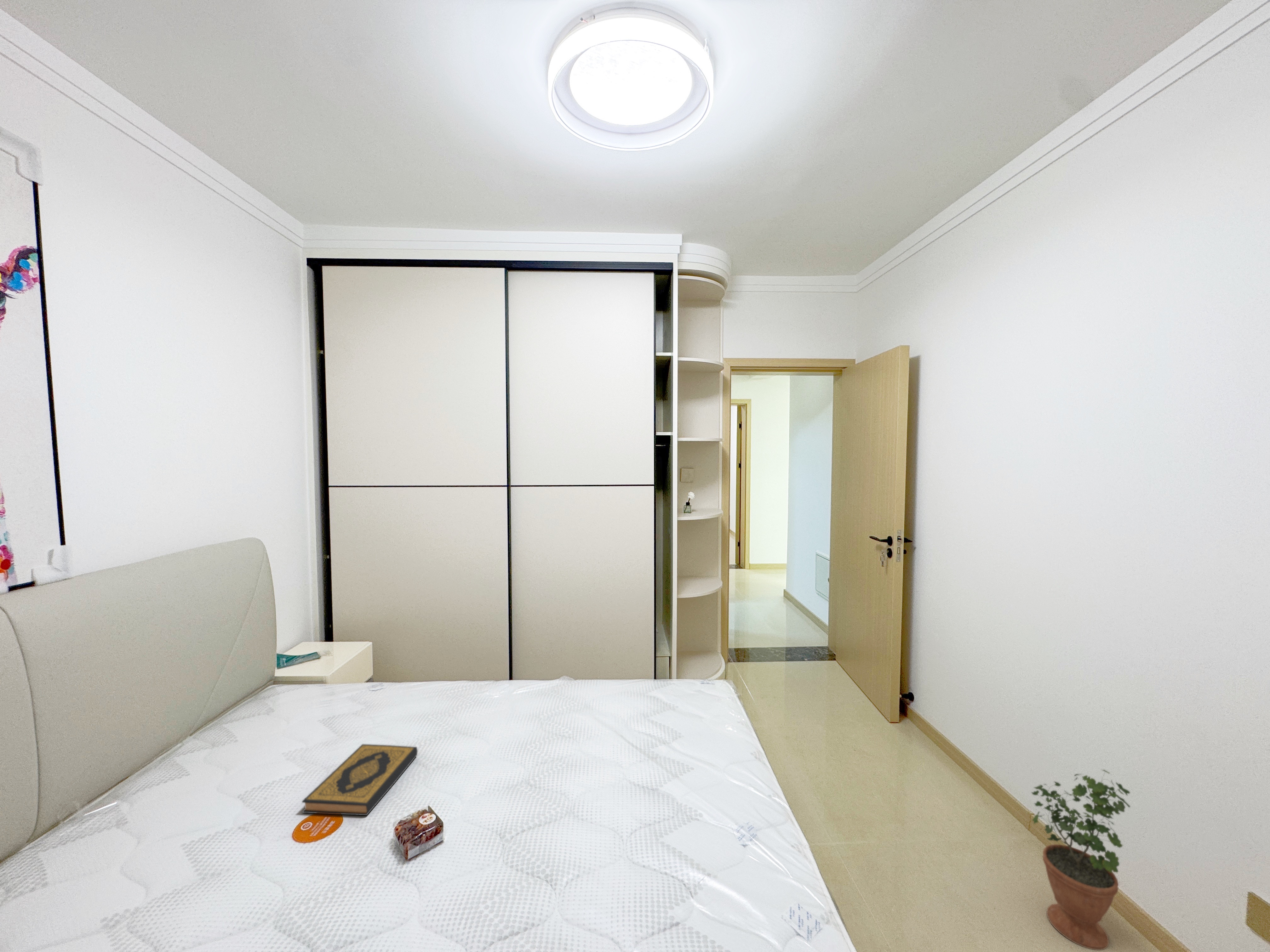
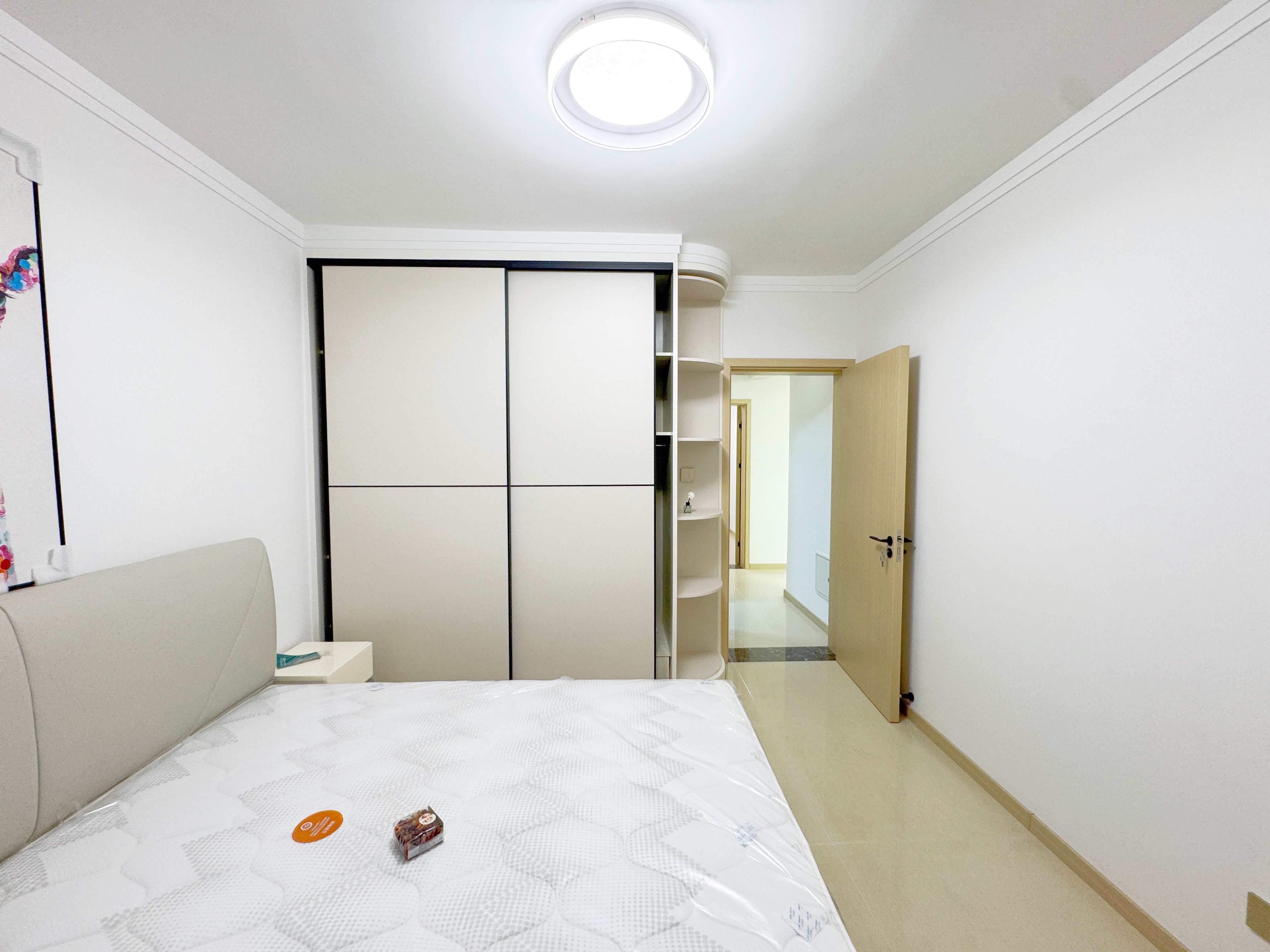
- potted plant (1080, 845)
- hardback book (365, 777)
